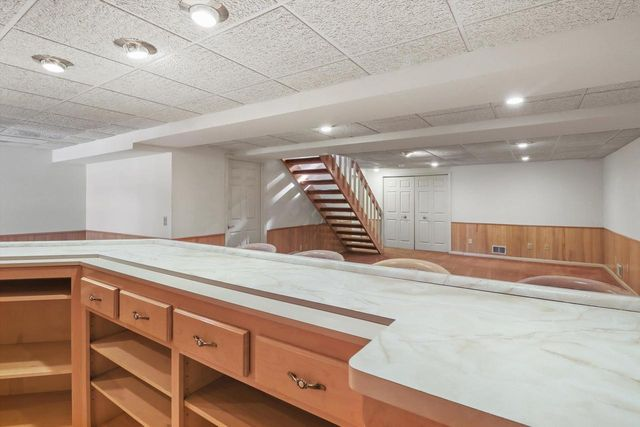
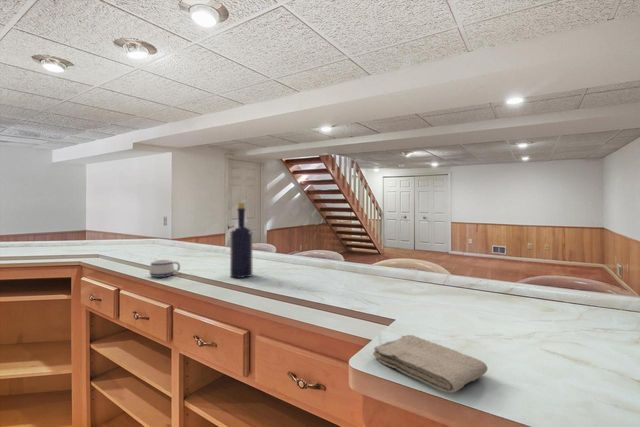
+ bottle (241, 239)
+ mug (165, 267)
+ washcloth (426, 358)
